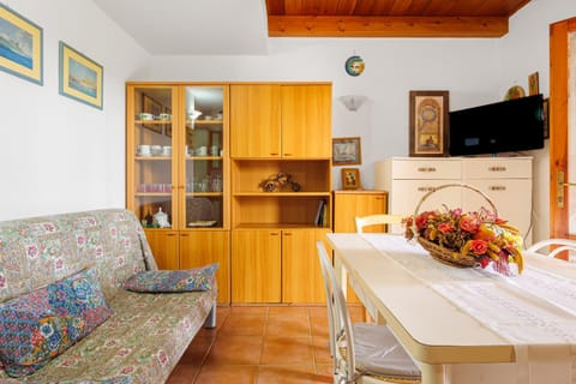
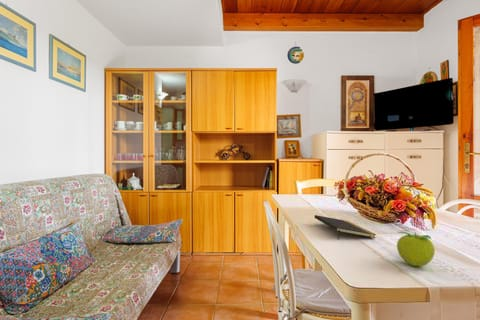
+ notepad (342, 225)
+ fruit (415, 248)
